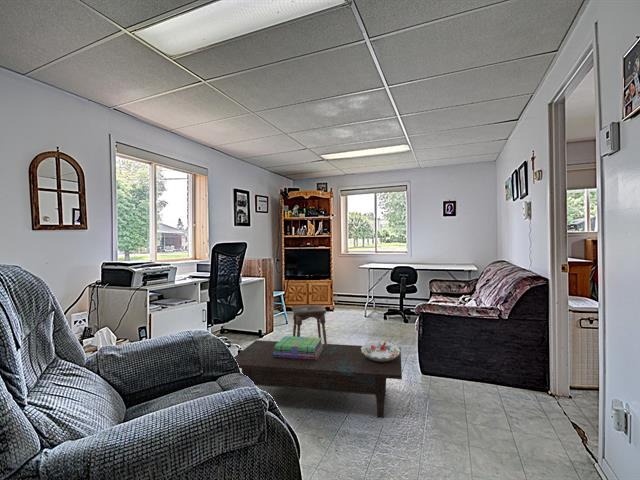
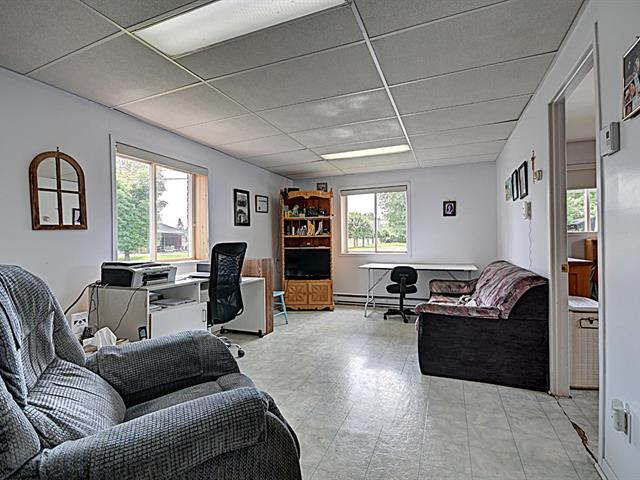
- decorative bowl (380, 352)
- coffee table (318, 375)
- stack of books (299, 347)
- stool (317, 326)
